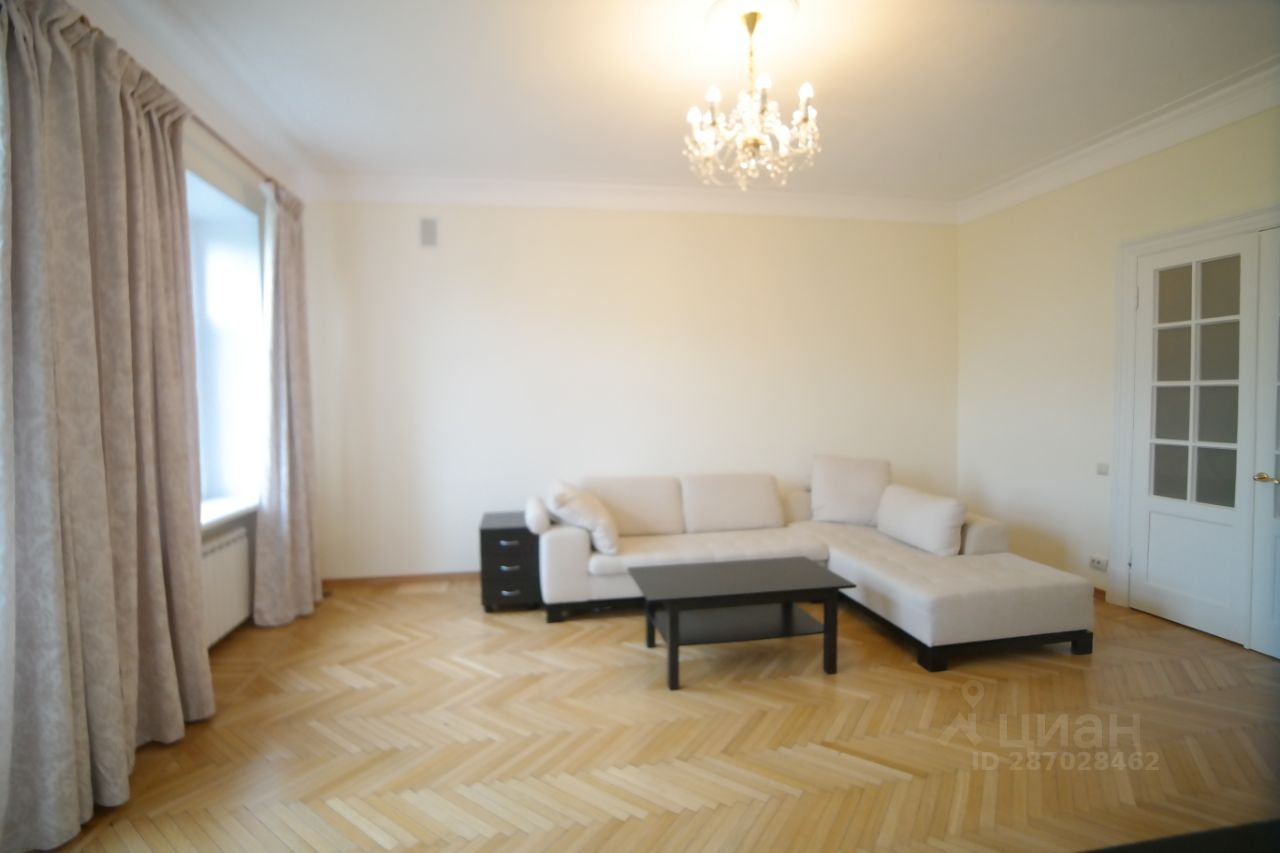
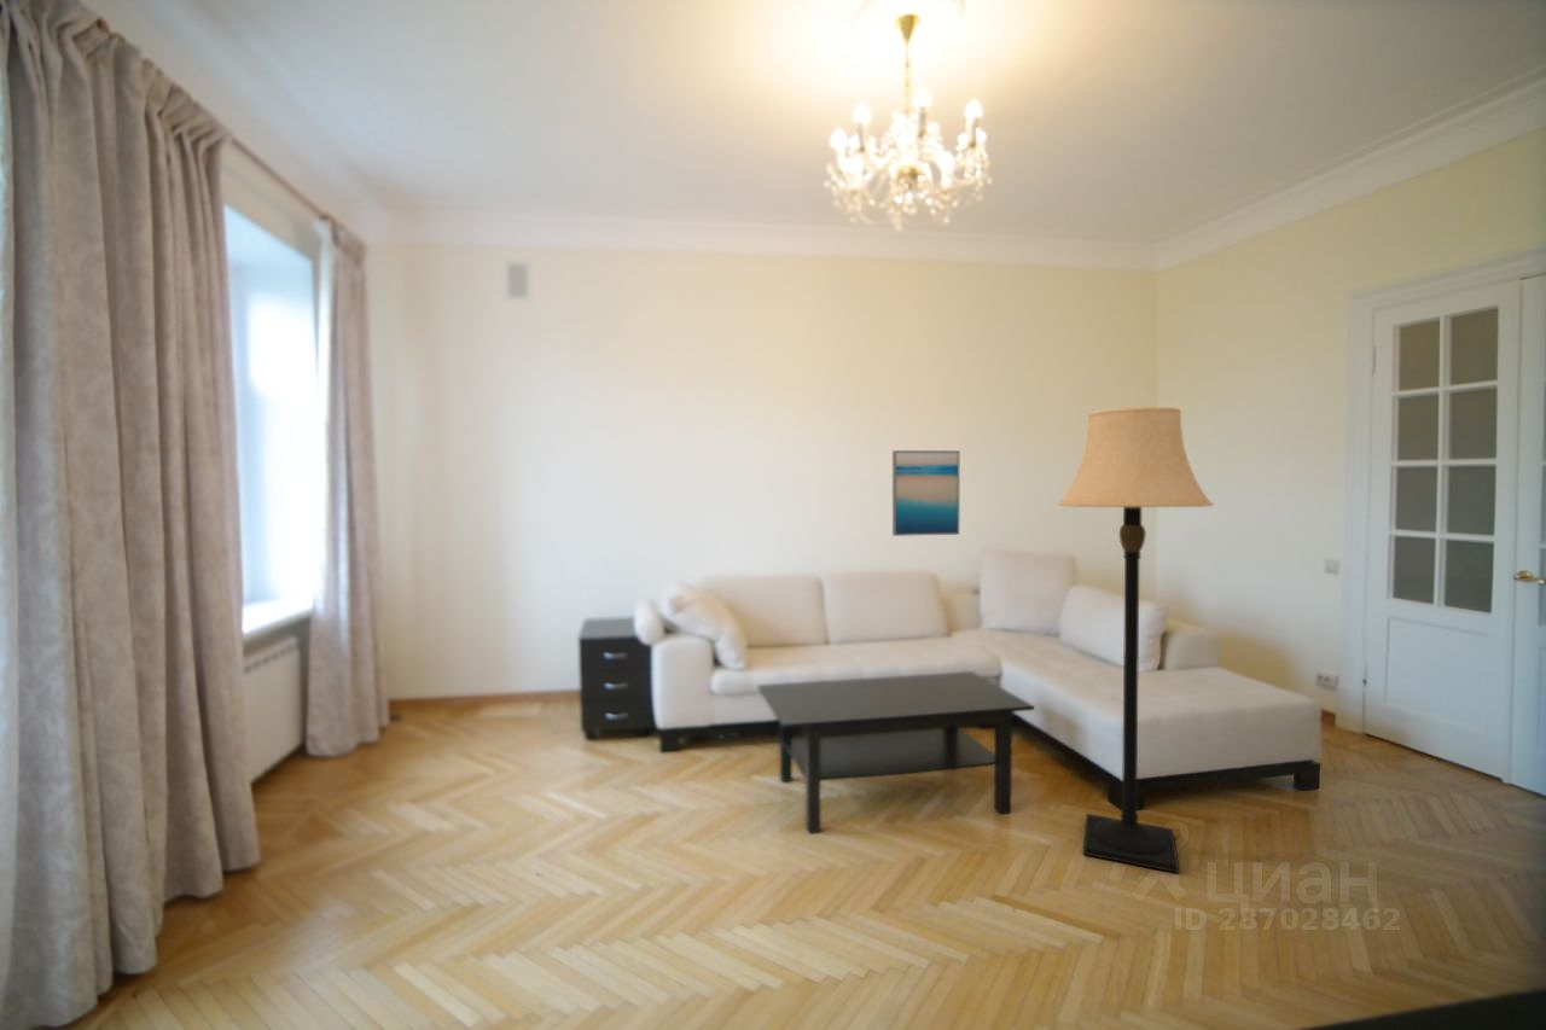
+ wall art (925, 493)
+ lamp (1131, 630)
